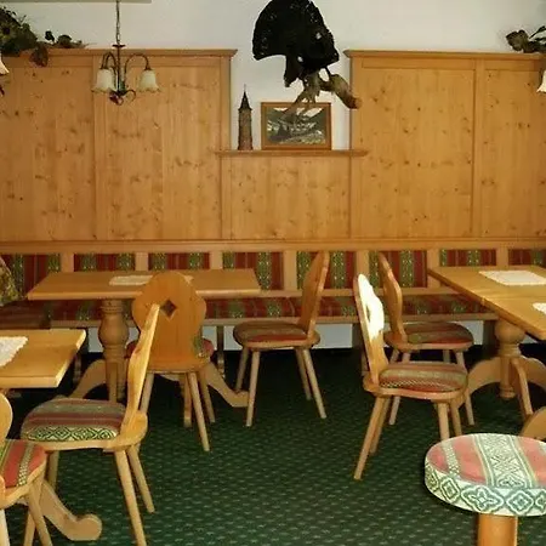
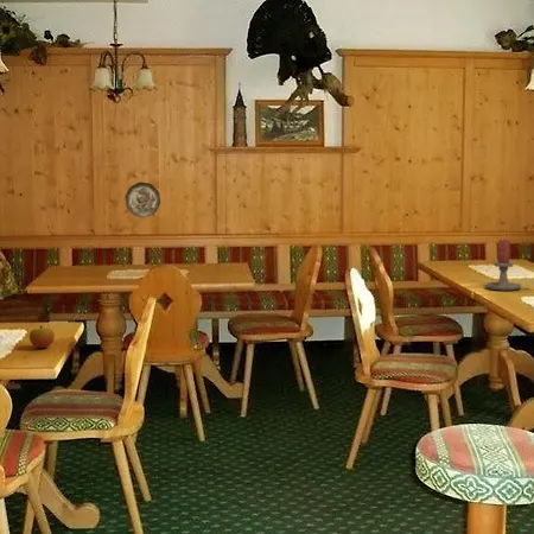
+ apple (42, 336)
+ candle holder (509, 263)
+ decorative plate (142, 199)
